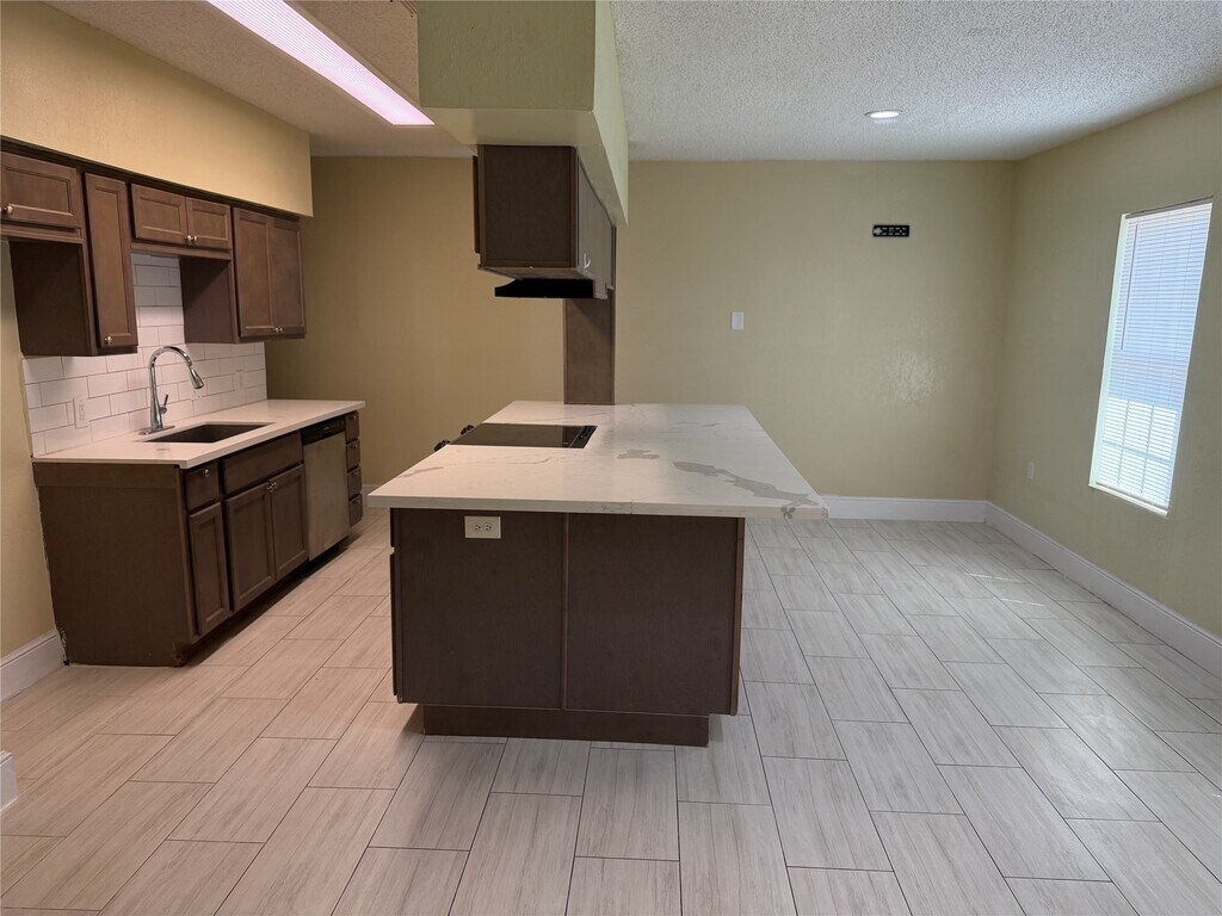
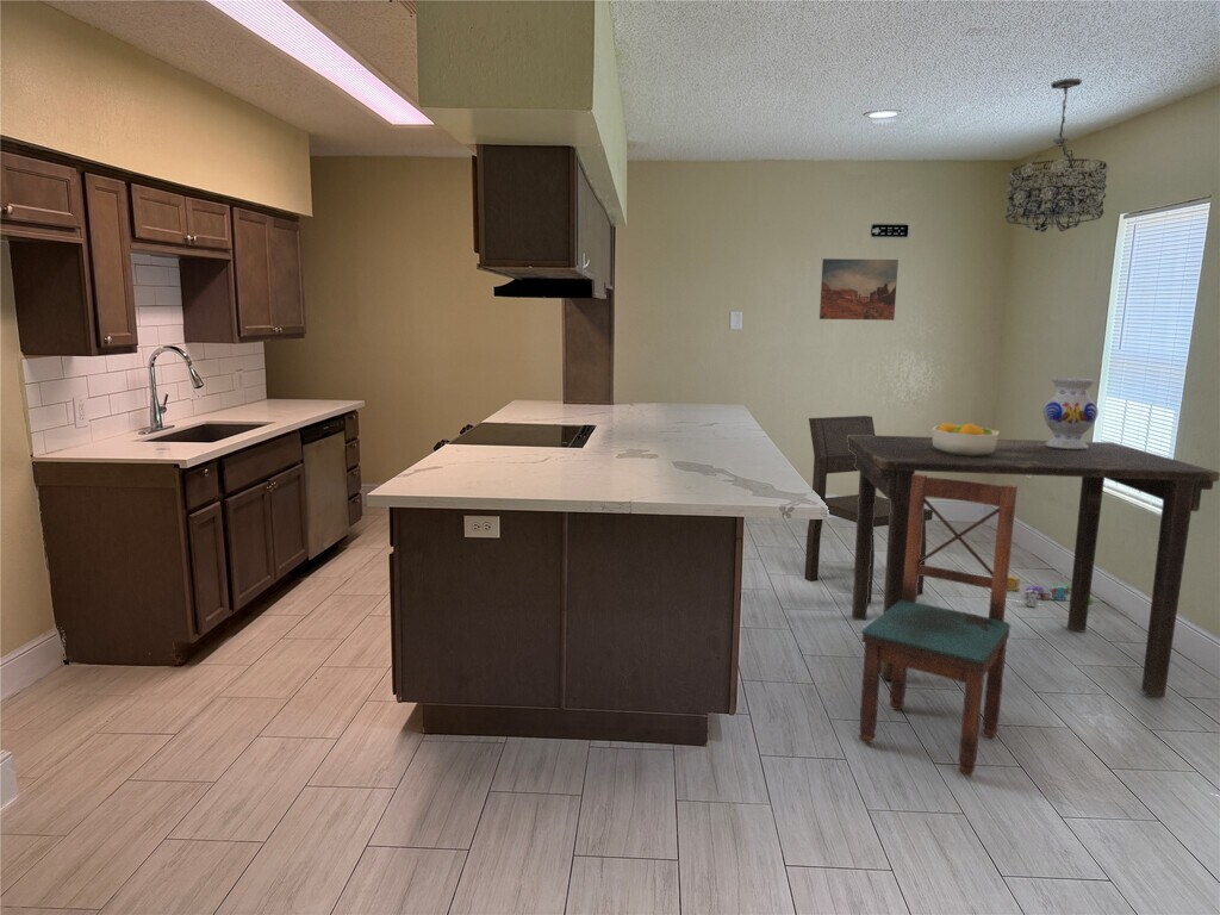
+ dining table (1073, 560)
+ chandelier (1058, 160)
+ dining chair (874, 505)
+ dining chair (939, 616)
+ wall art (858, 290)
+ stacking toy (1046, 591)
+ vase (1069, 412)
+ fruit bowl (964, 435)
